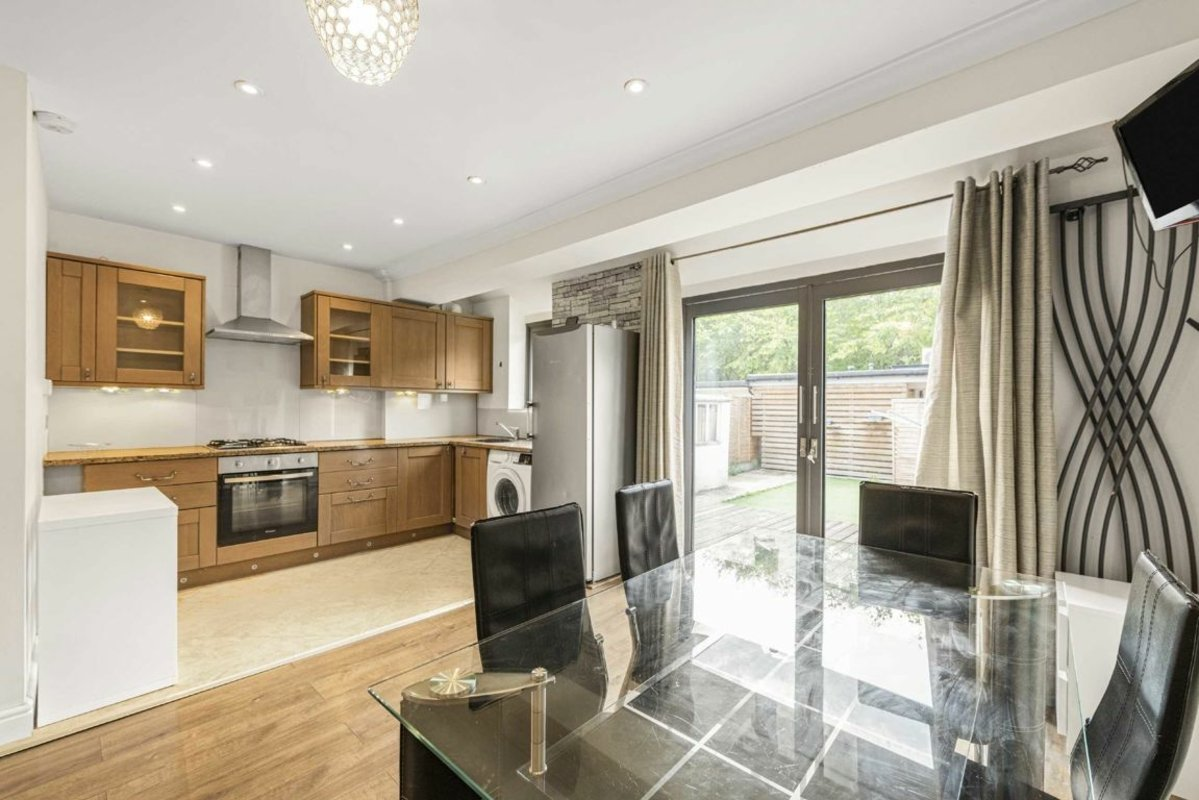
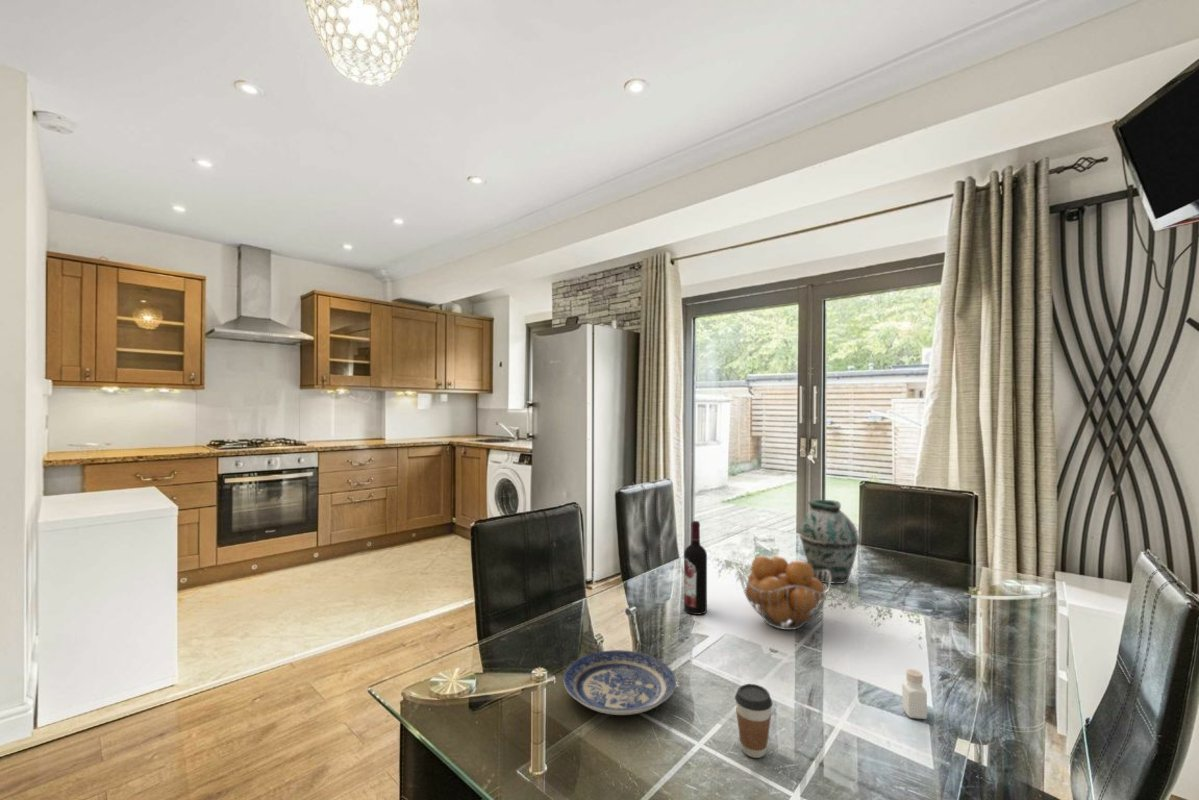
+ plate (619, 685)
+ vase (828, 540)
+ coffee cup (753, 721)
+ wine bottle (695, 565)
+ fruit basket (783, 589)
+ pepper shaker (914, 693)
